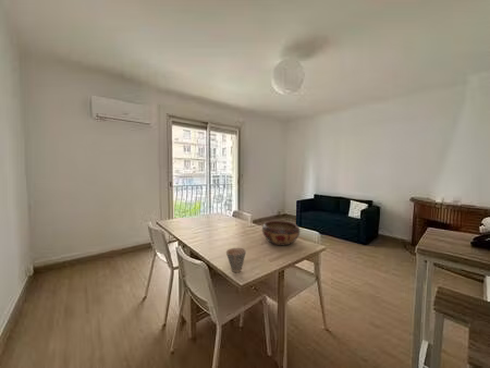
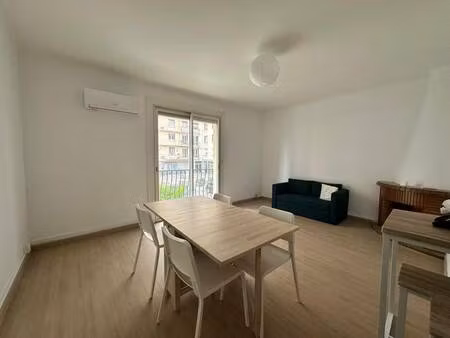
- decorative bowl (280, 233)
- cup (235, 260)
